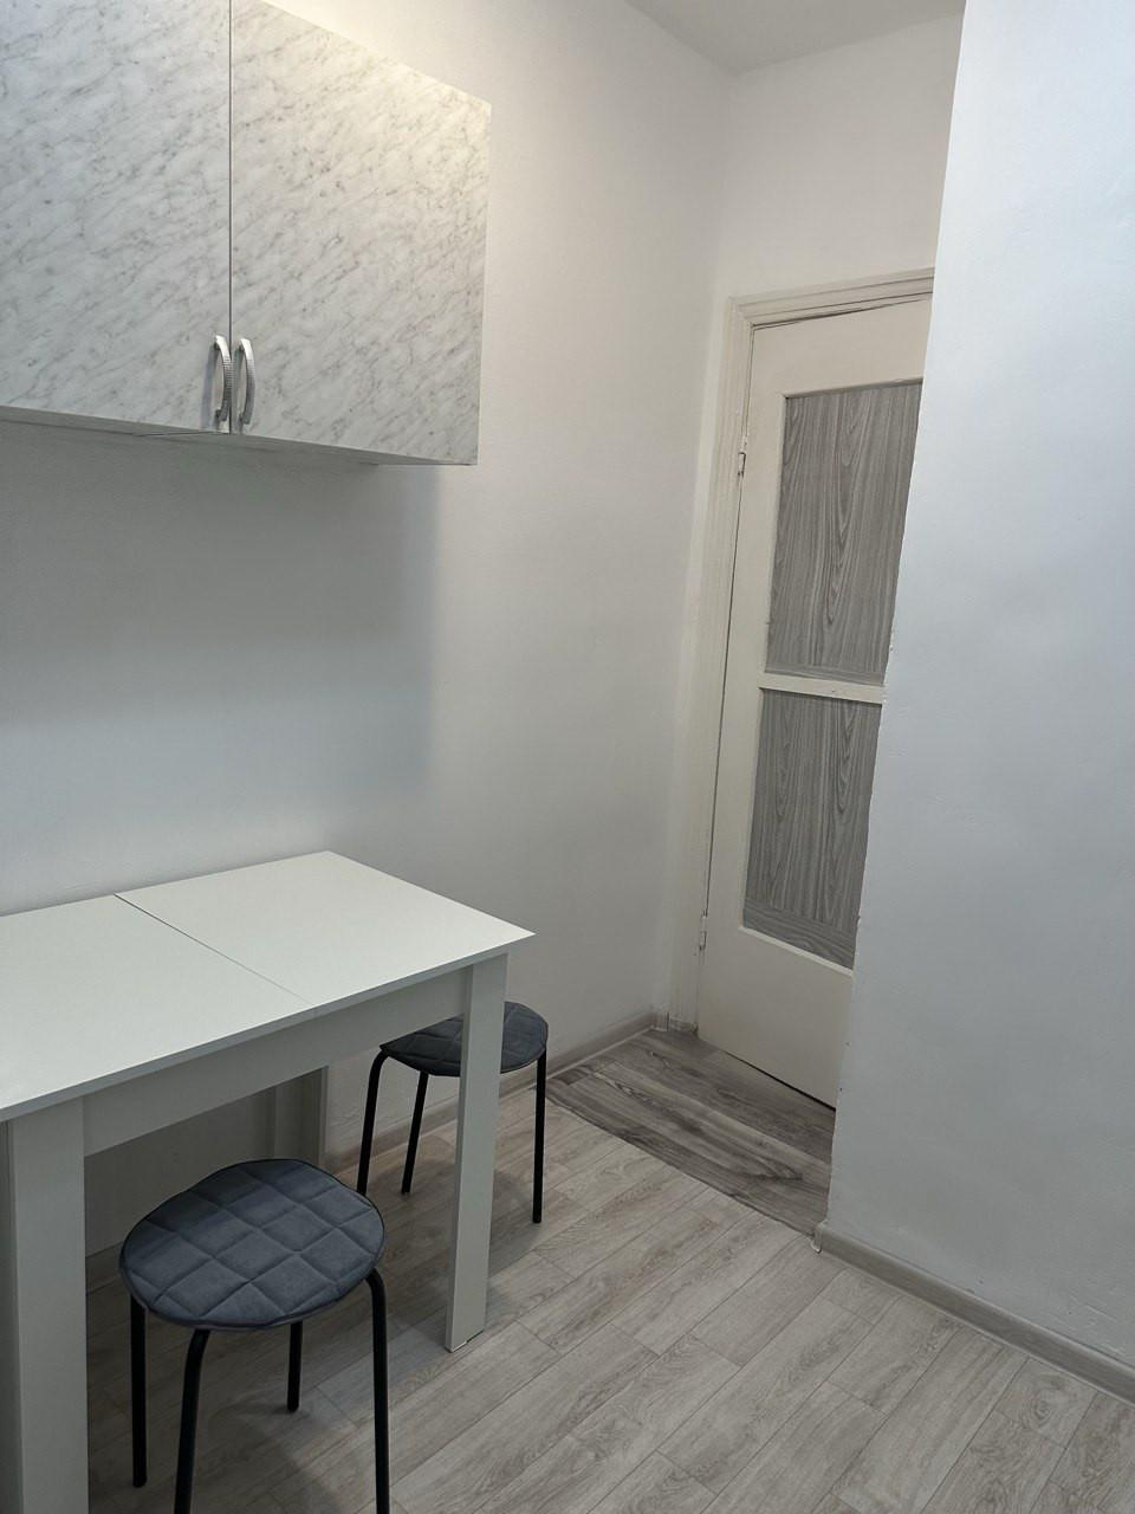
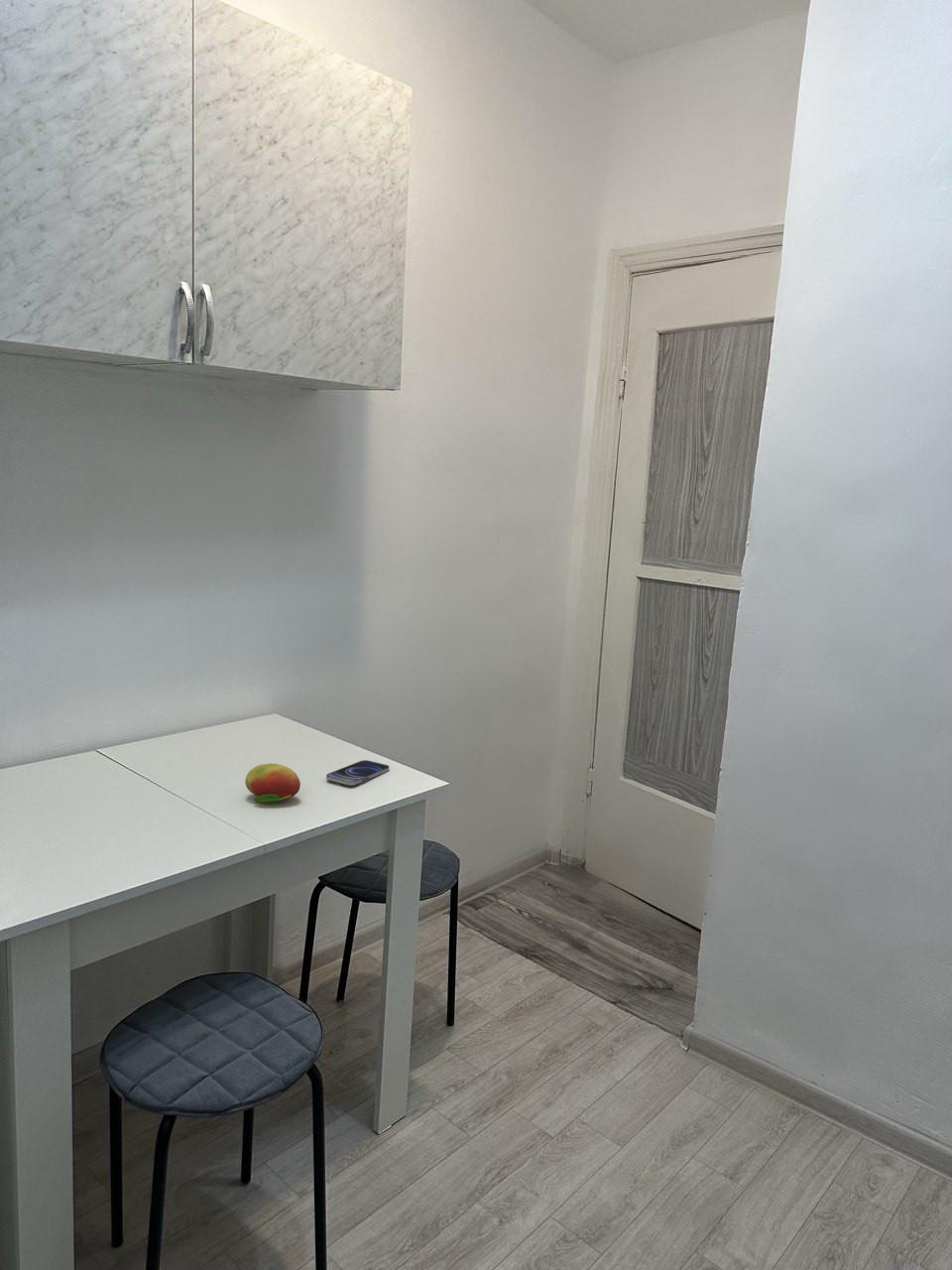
+ smartphone (358, 772)
+ fruit (273, 782)
